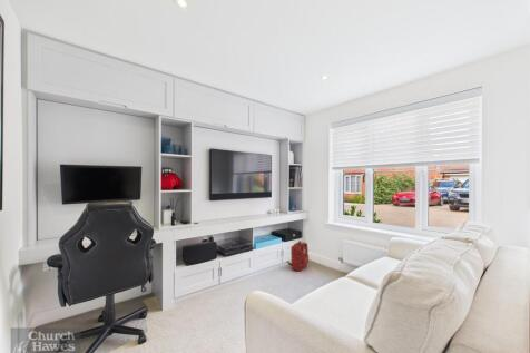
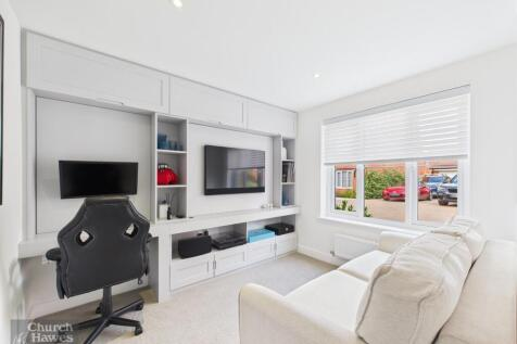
- backpack (297, 254)
